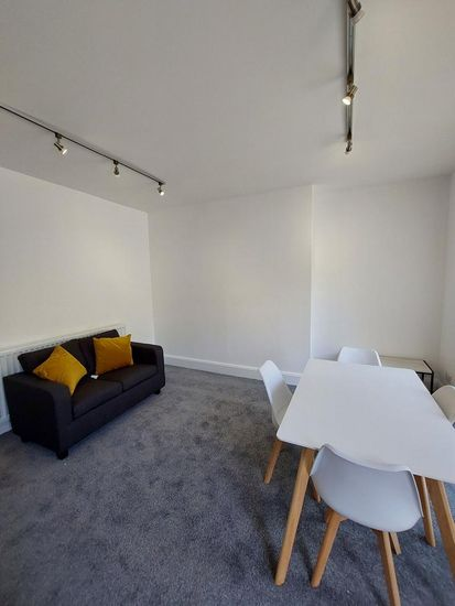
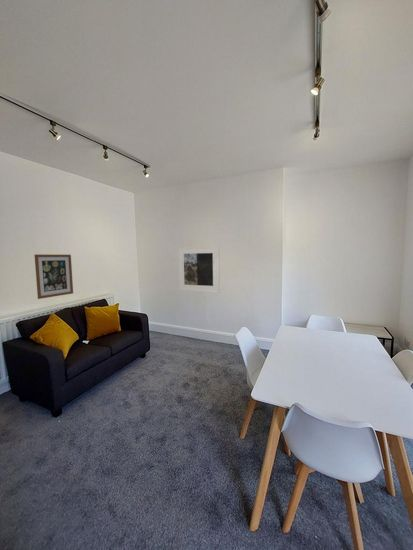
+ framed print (198, 269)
+ wall art (55, 275)
